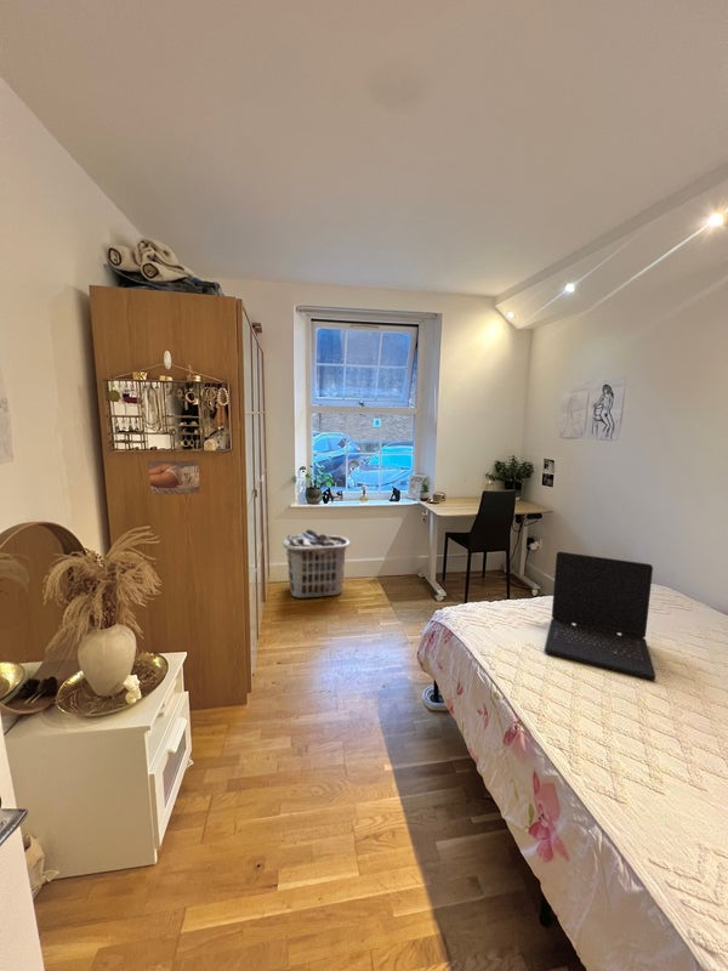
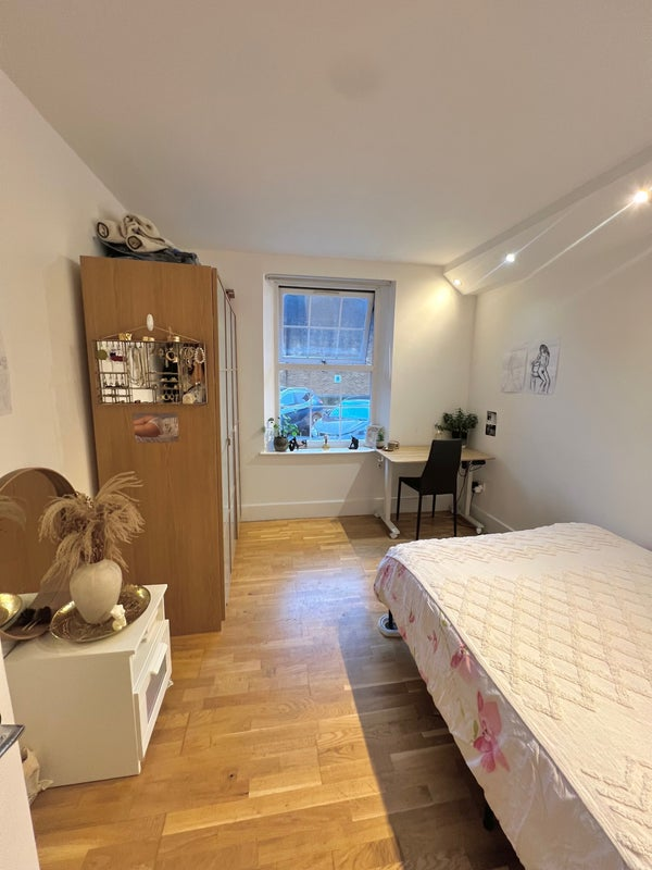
- laptop (599, 607)
- clothes hamper (315, 561)
